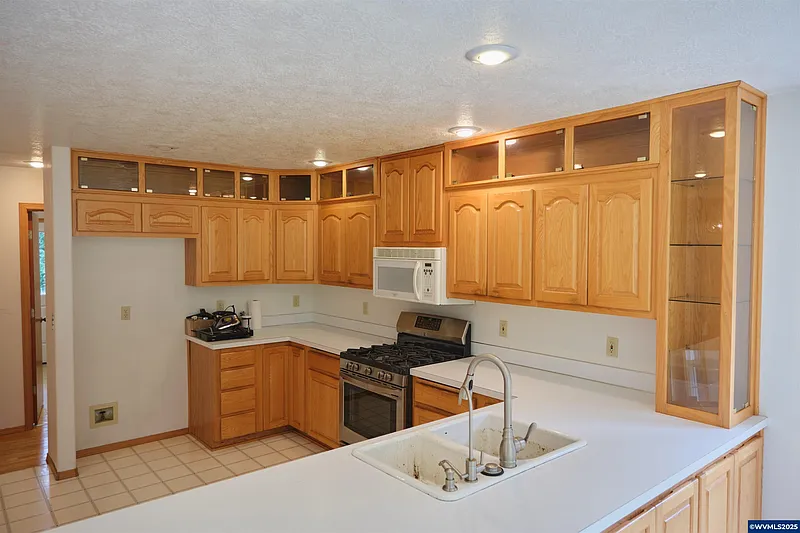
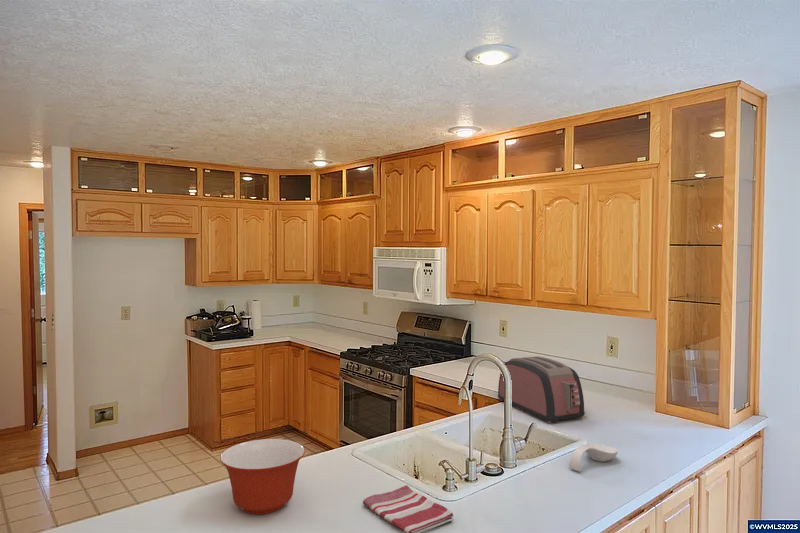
+ dish towel (407, 508)
+ spoon rest (592, 453)
+ toaster (540, 385)
+ mixing bowl (263, 478)
